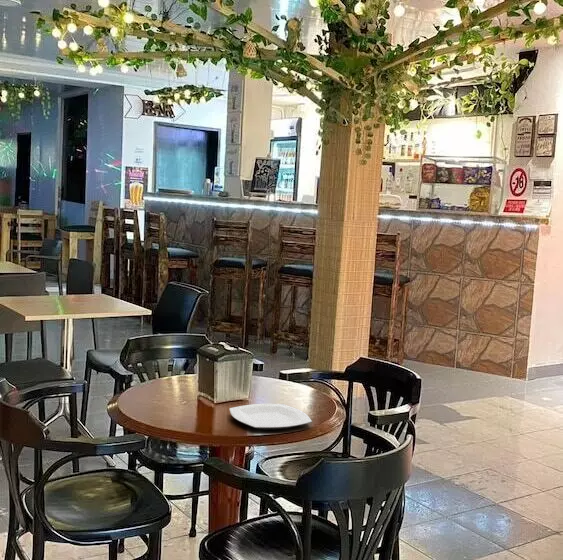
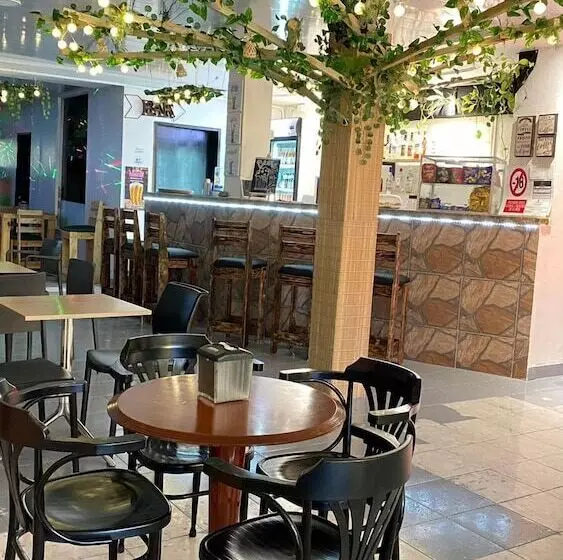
- plate (269, 417)
